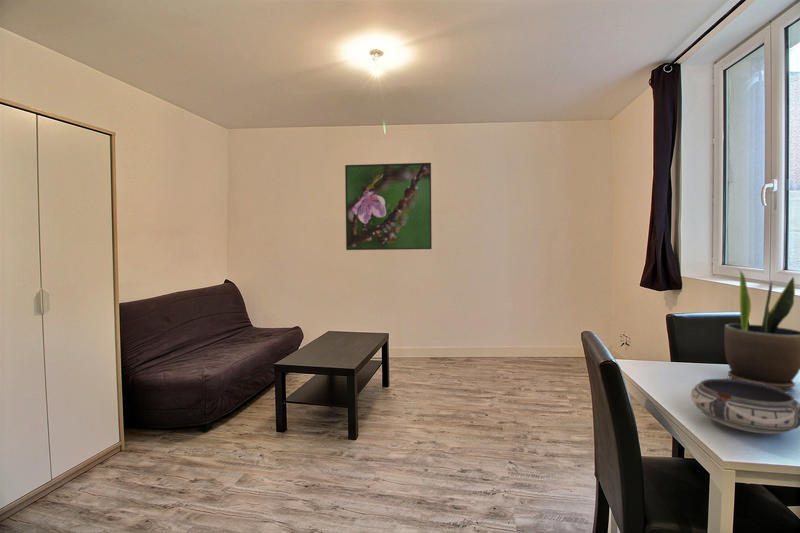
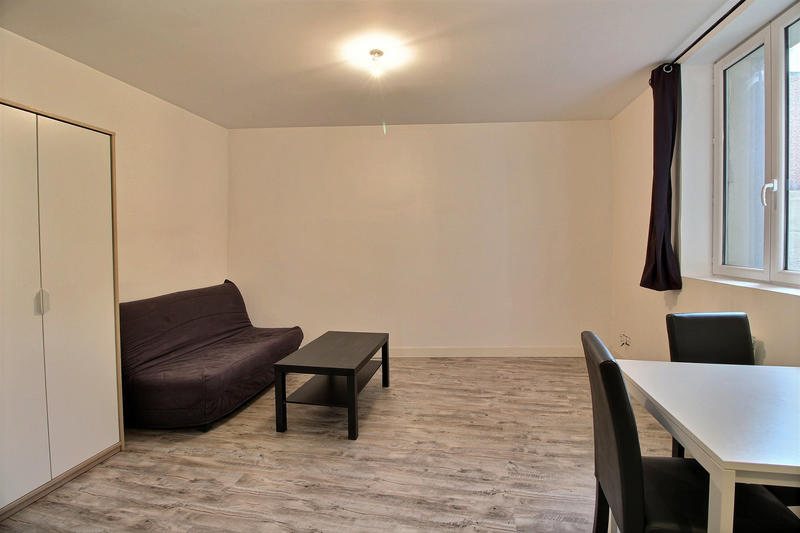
- bowl (744, 407)
- potted plant (763, 326)
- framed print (388, 206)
